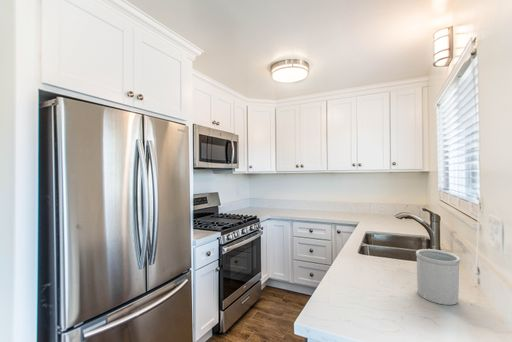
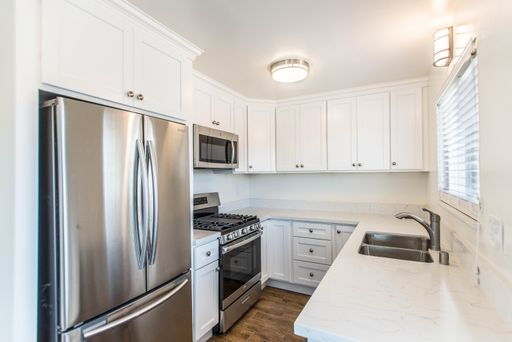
- utensil holder (437, 275)
